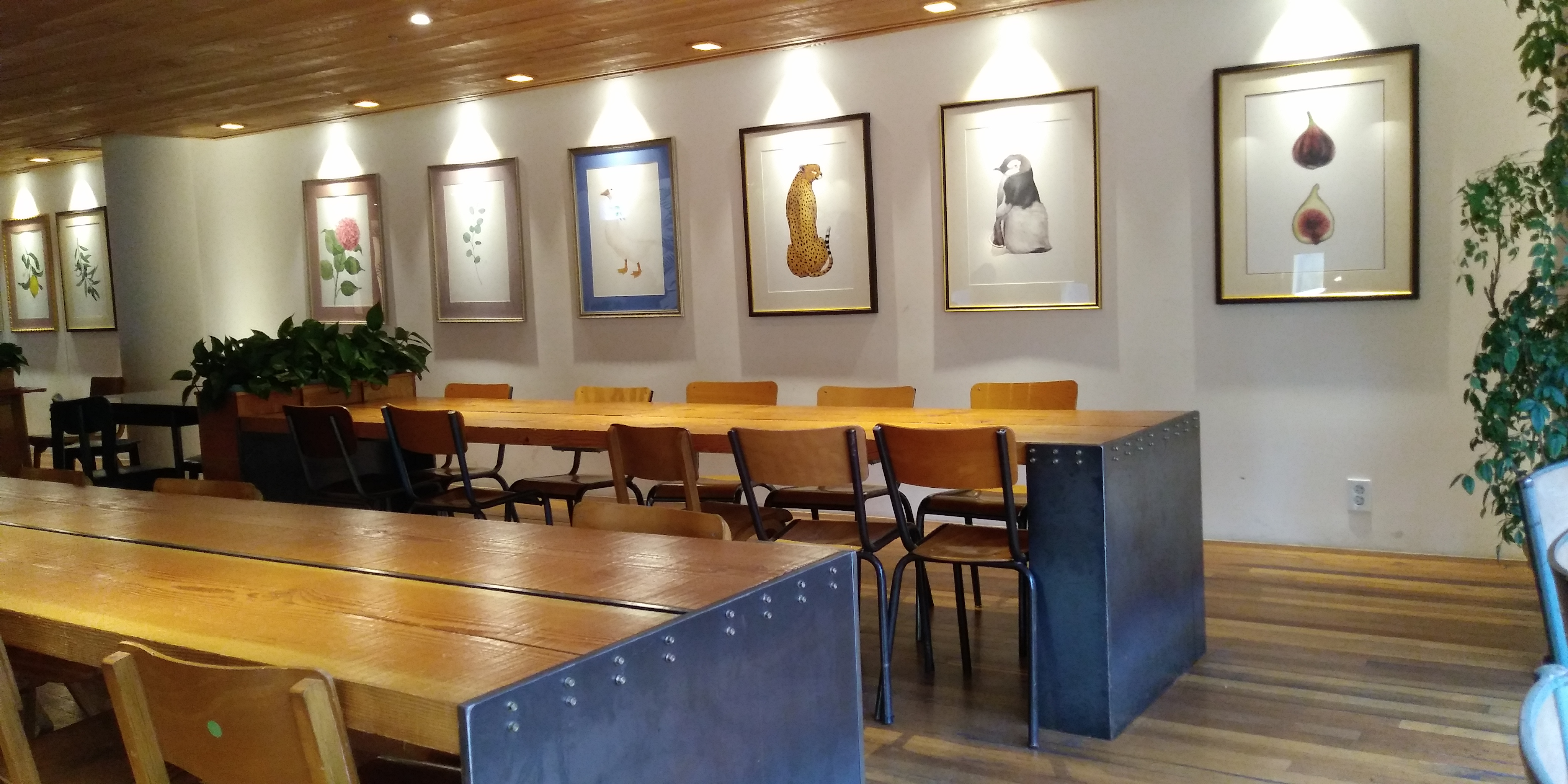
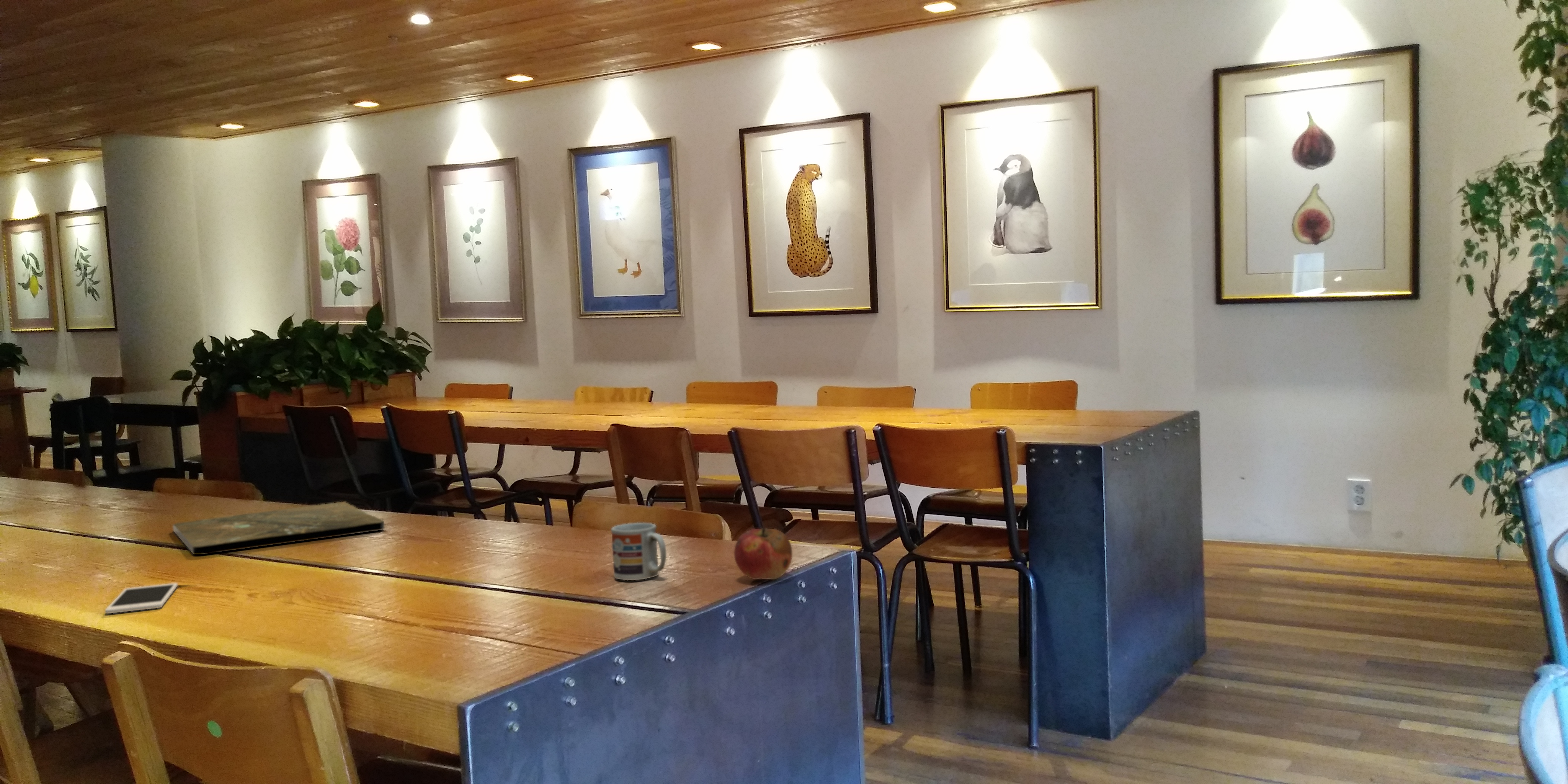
+ cup (642, 552)
+ fruit (764, 552)
+ aerial map (277, 526)
+ cell phone (143, 598)
